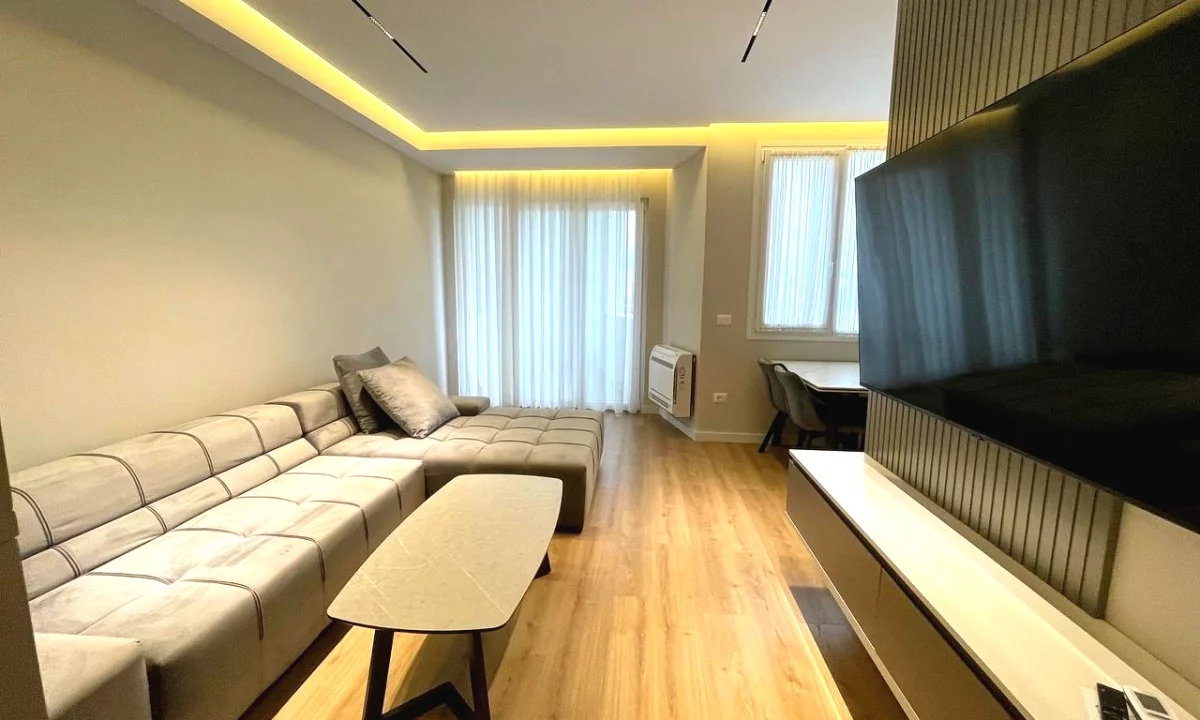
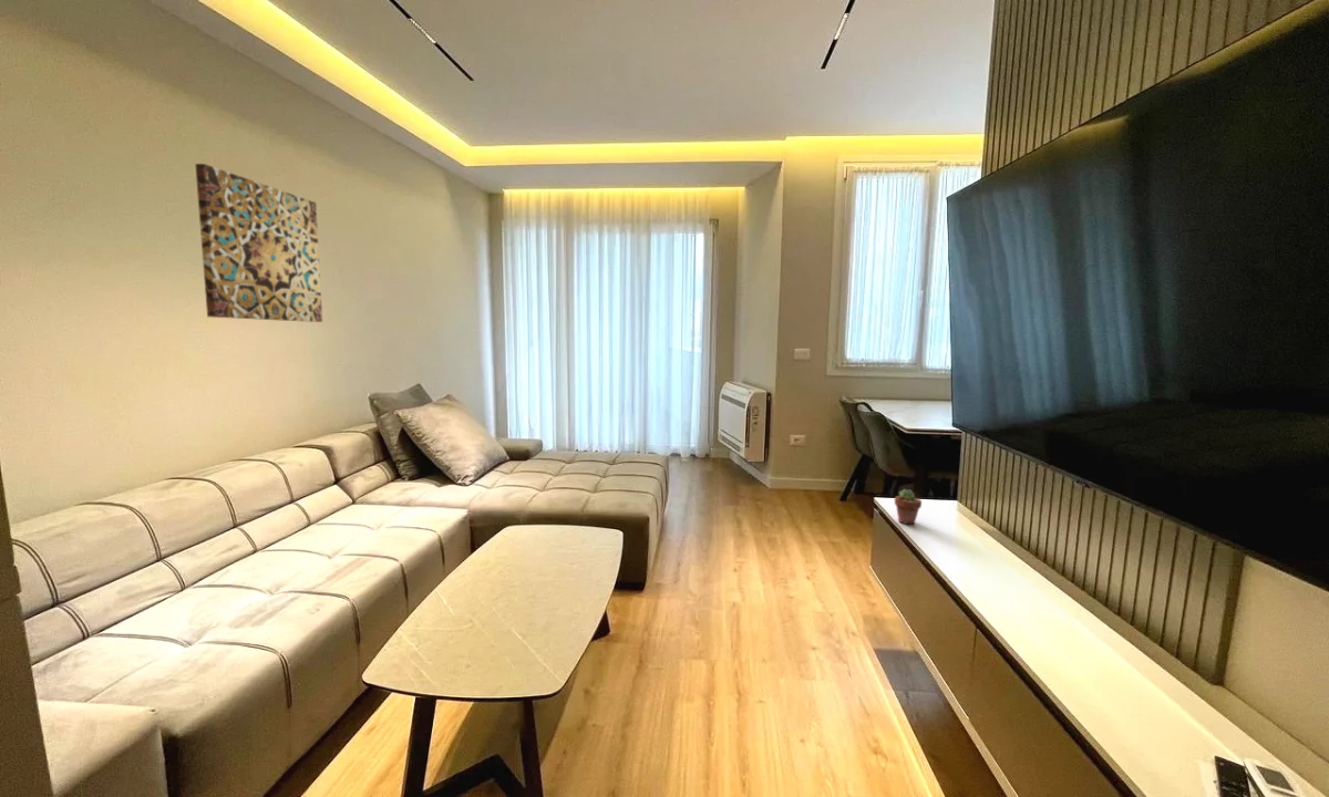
+ potted succulent (907, 505)
+ wall art (267, 253)
